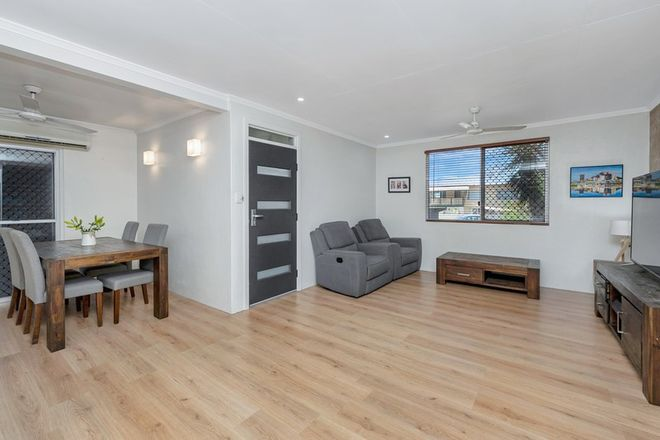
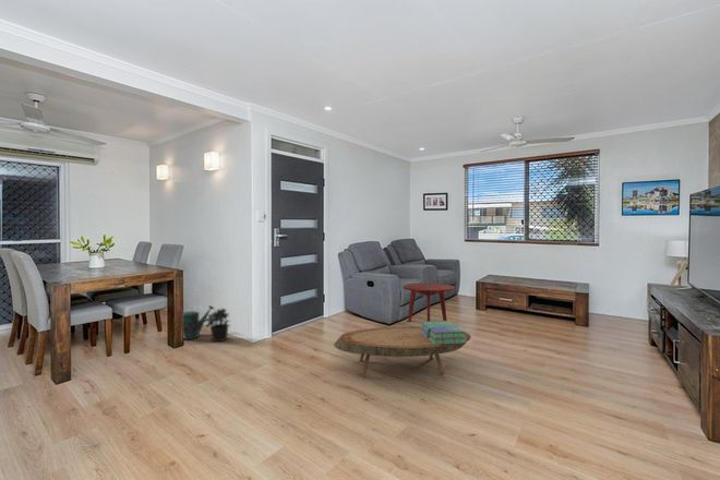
+ side table (428, 305)
+ stack of books (442, 331)
+ coffee table (403, 351)
+ potted plant (219, 323)
+ watering can (194, 322)
